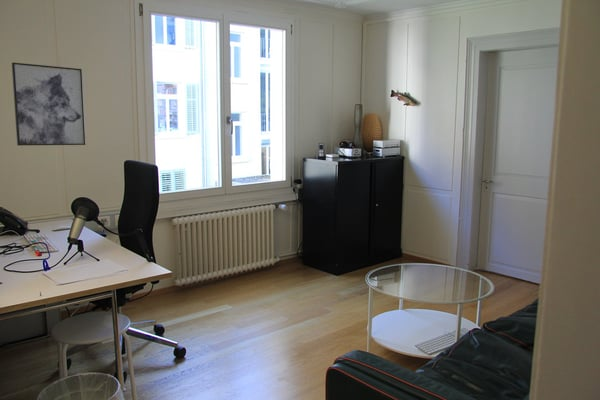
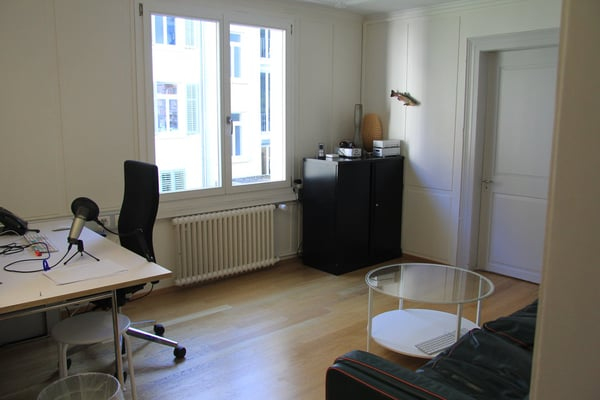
- wall art (50, 105)
